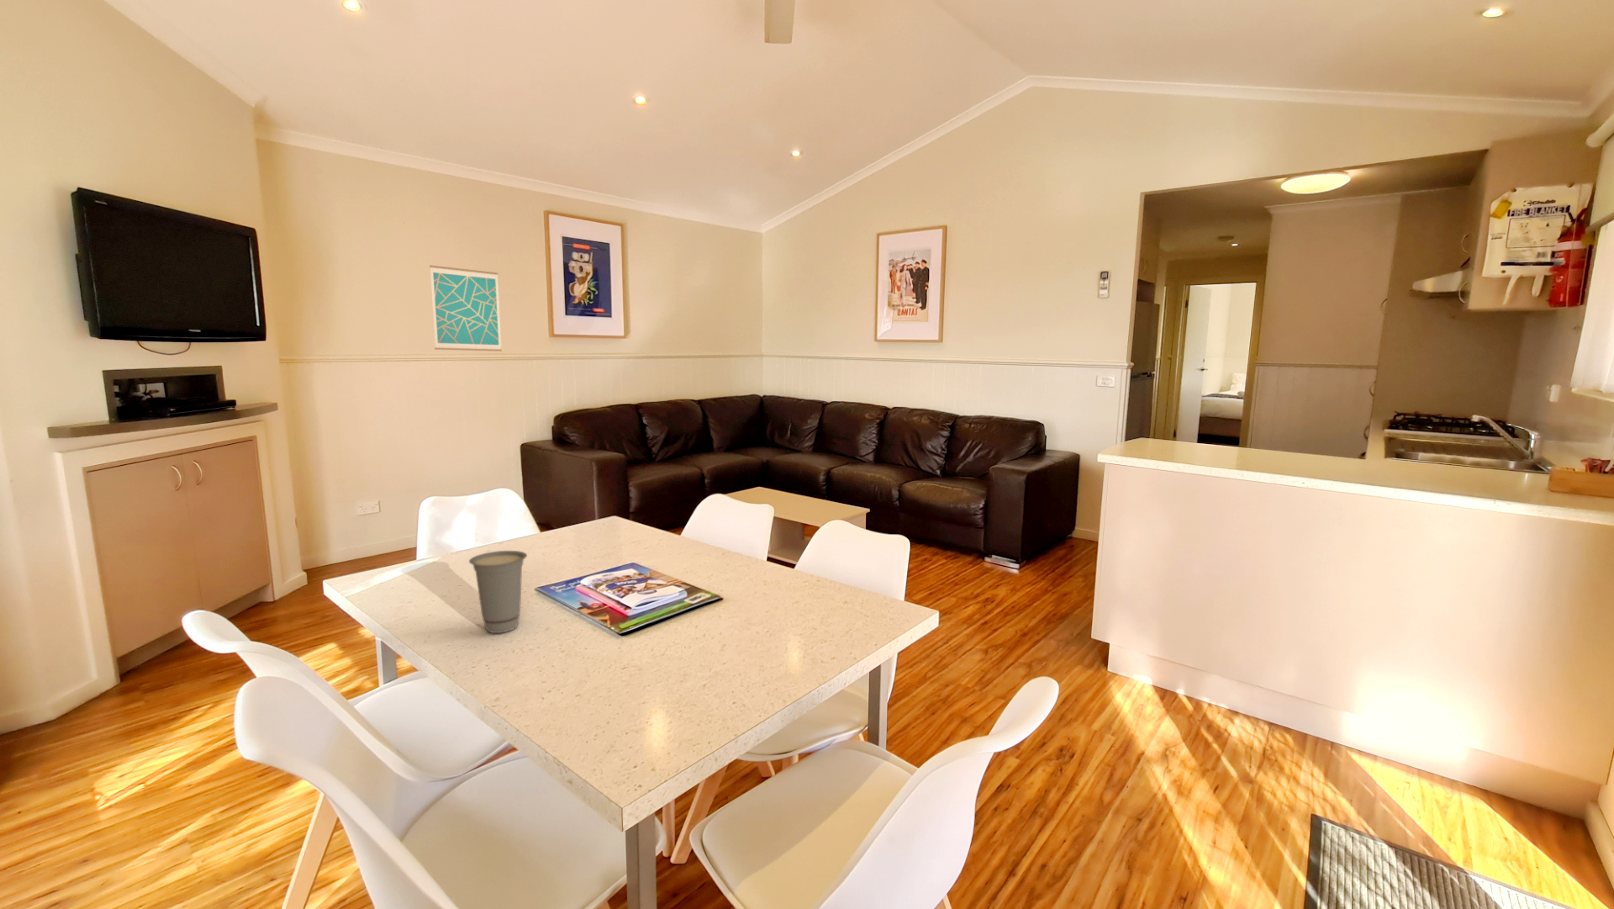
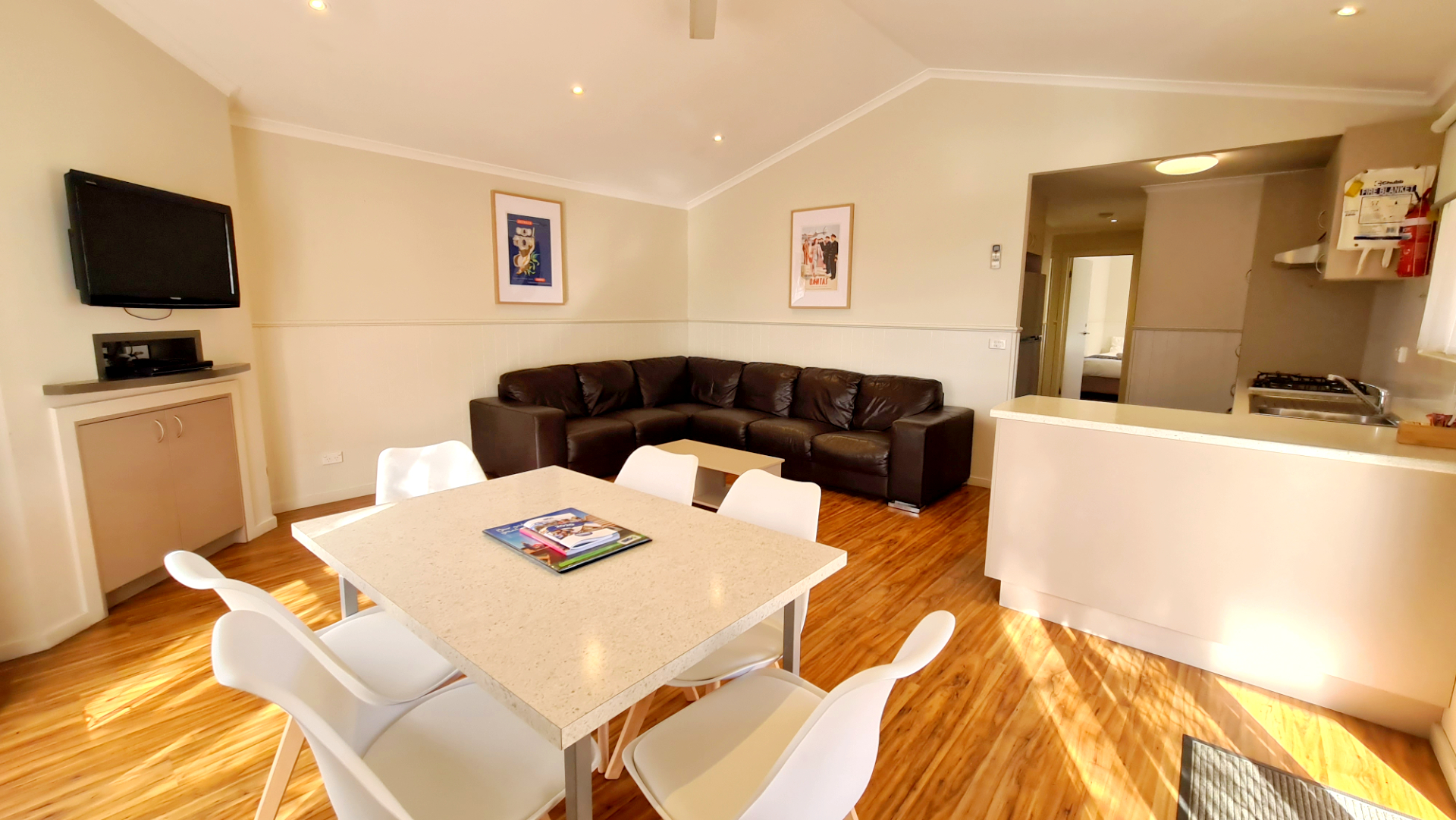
- wall art (467, 309)
- cup (500, 593)
